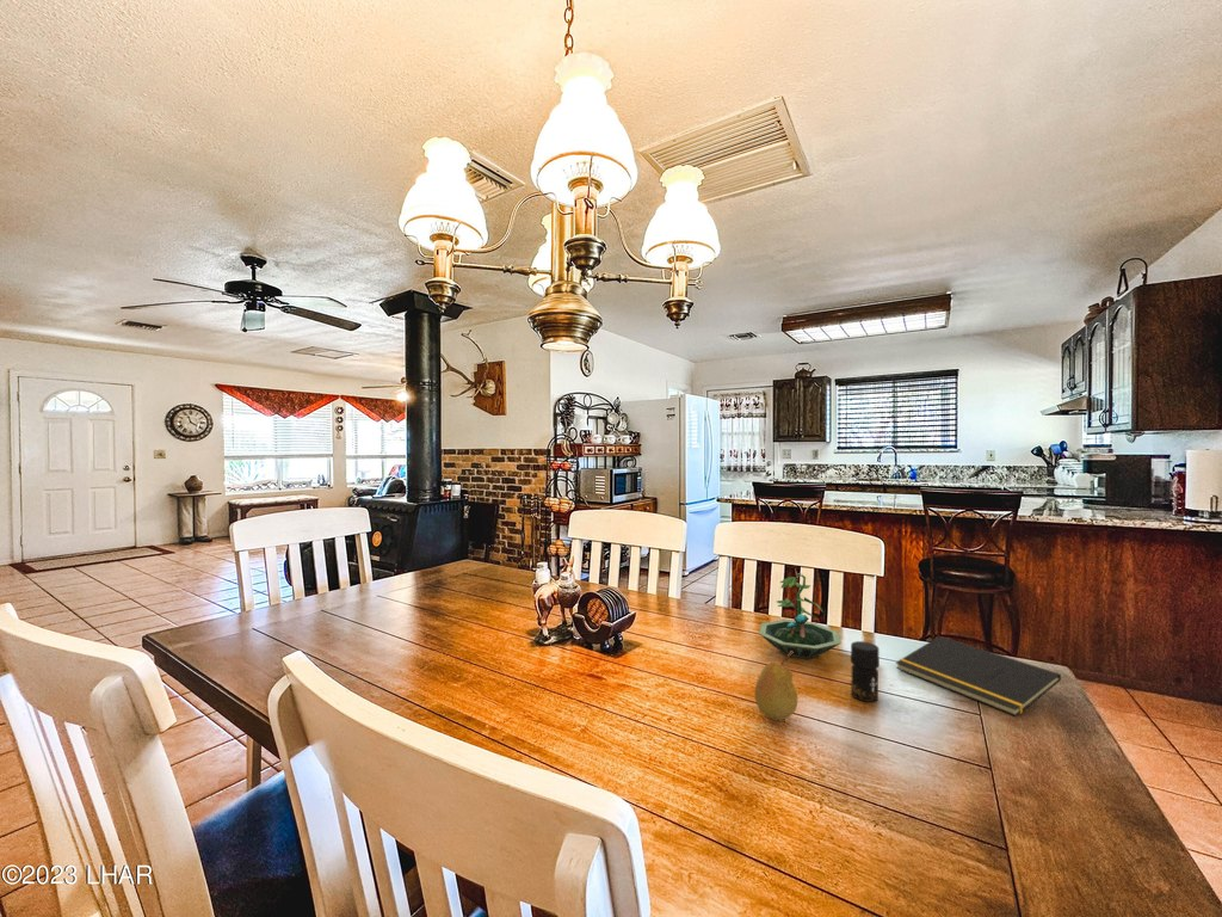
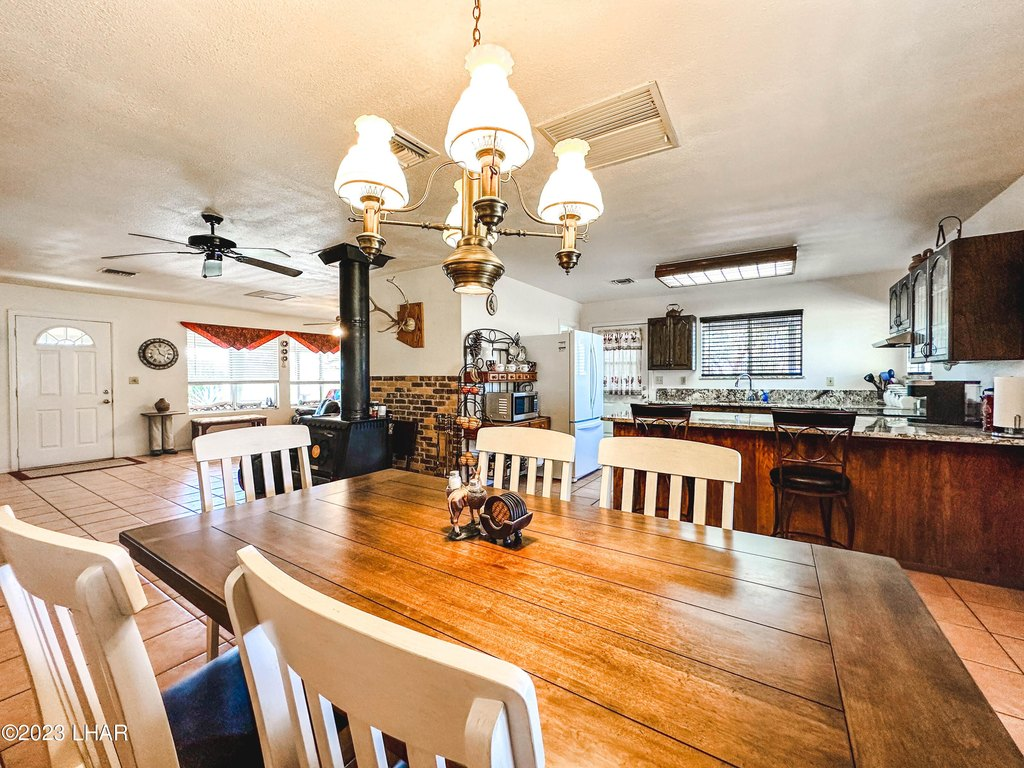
- terrarium (798, 590)
- notepad (973, 670)
- fruit (776, 685)
- jar (864, 670)
